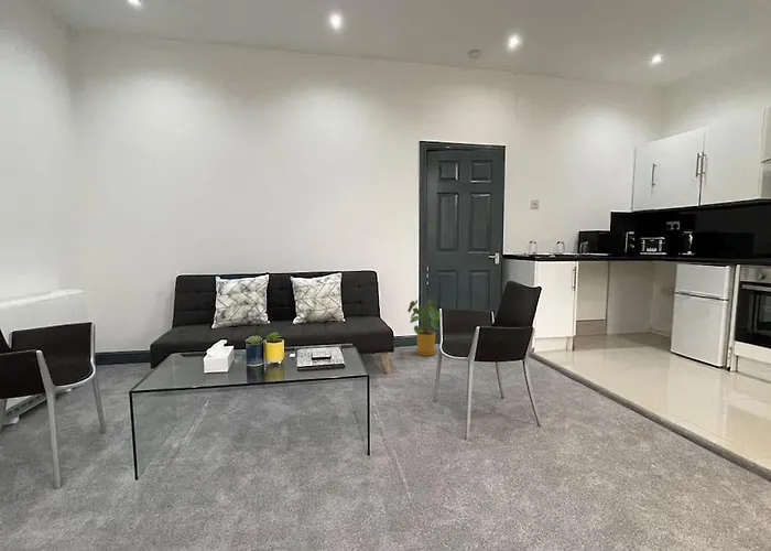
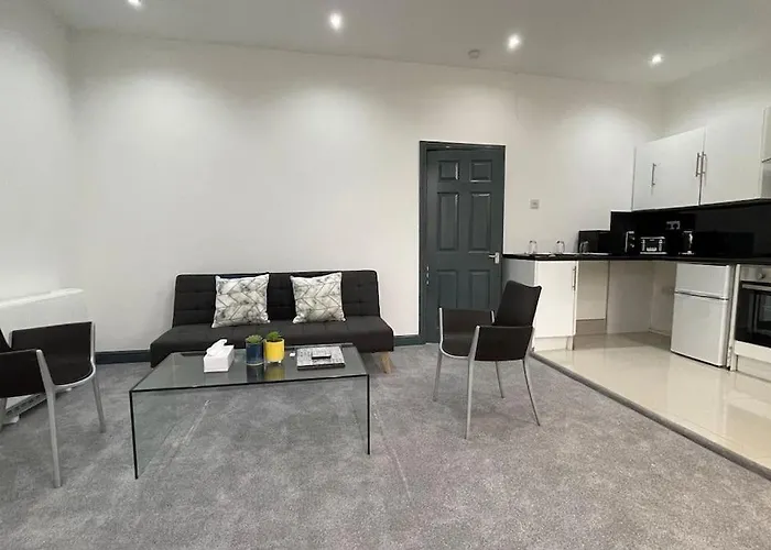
- house plant (424, 327)
